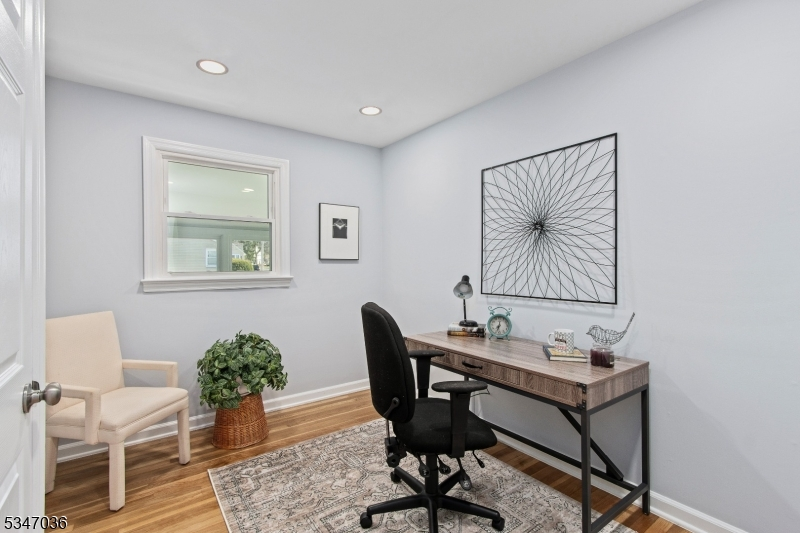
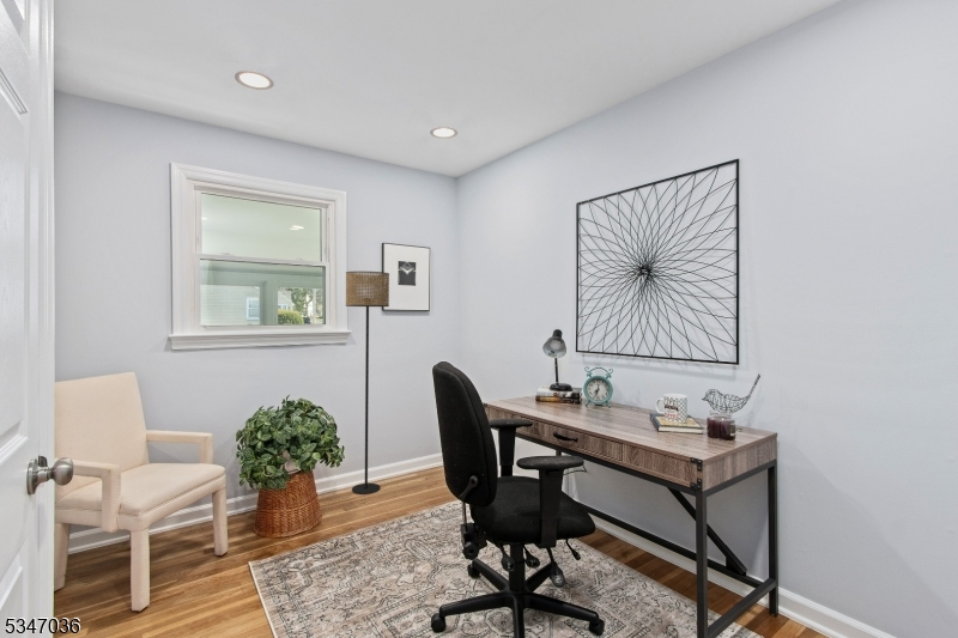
+ floor lamp (366, 381)
